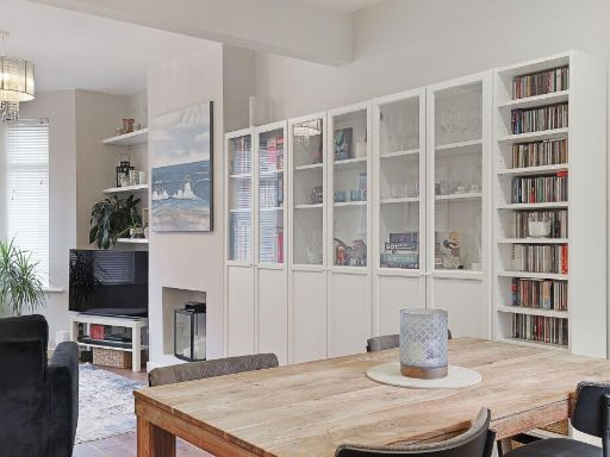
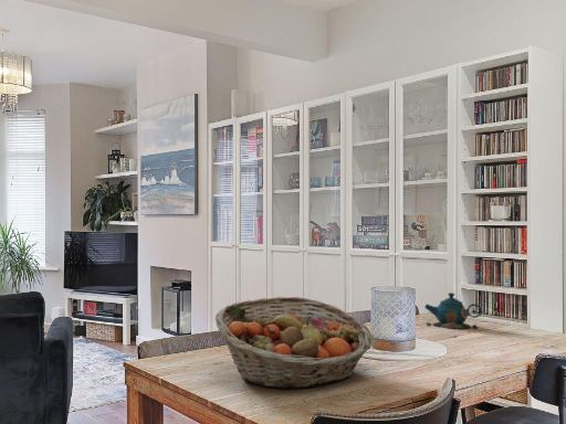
+ teapot (452, 309)
+ fruit basket (294, 339)
